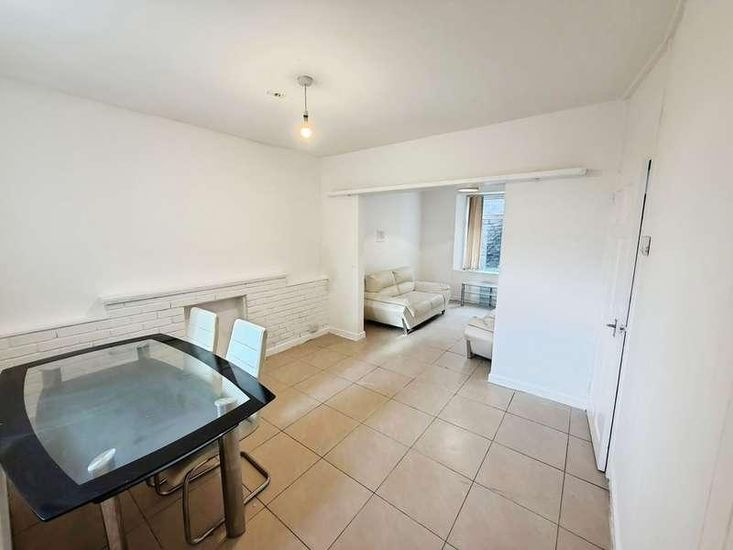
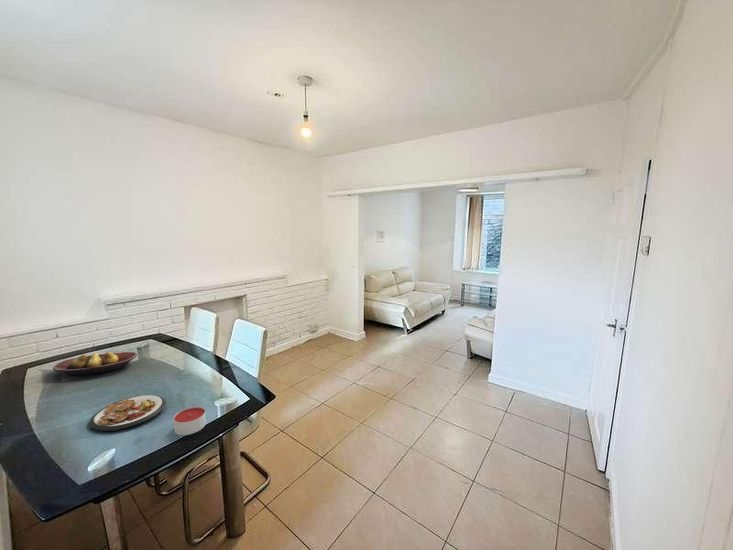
+ plate (129, 409)
+ candle (190, 419)
+ fruit bowl (97, 361)
